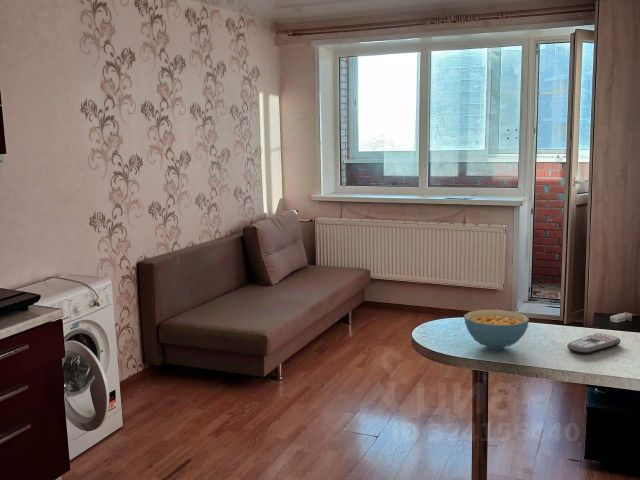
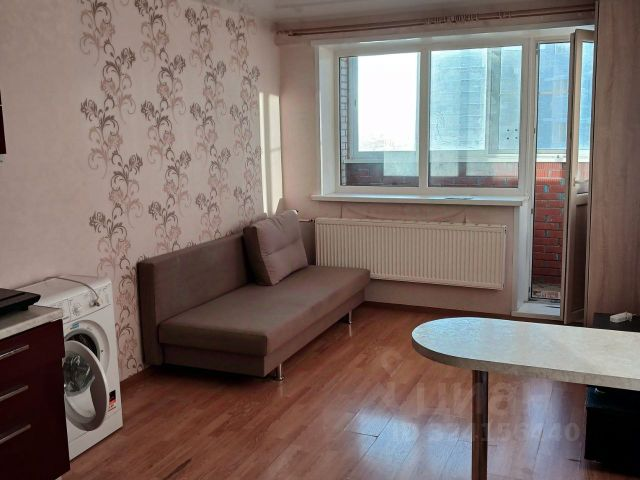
- cereal bowl (495, 331)
- remote control (592, 343)
